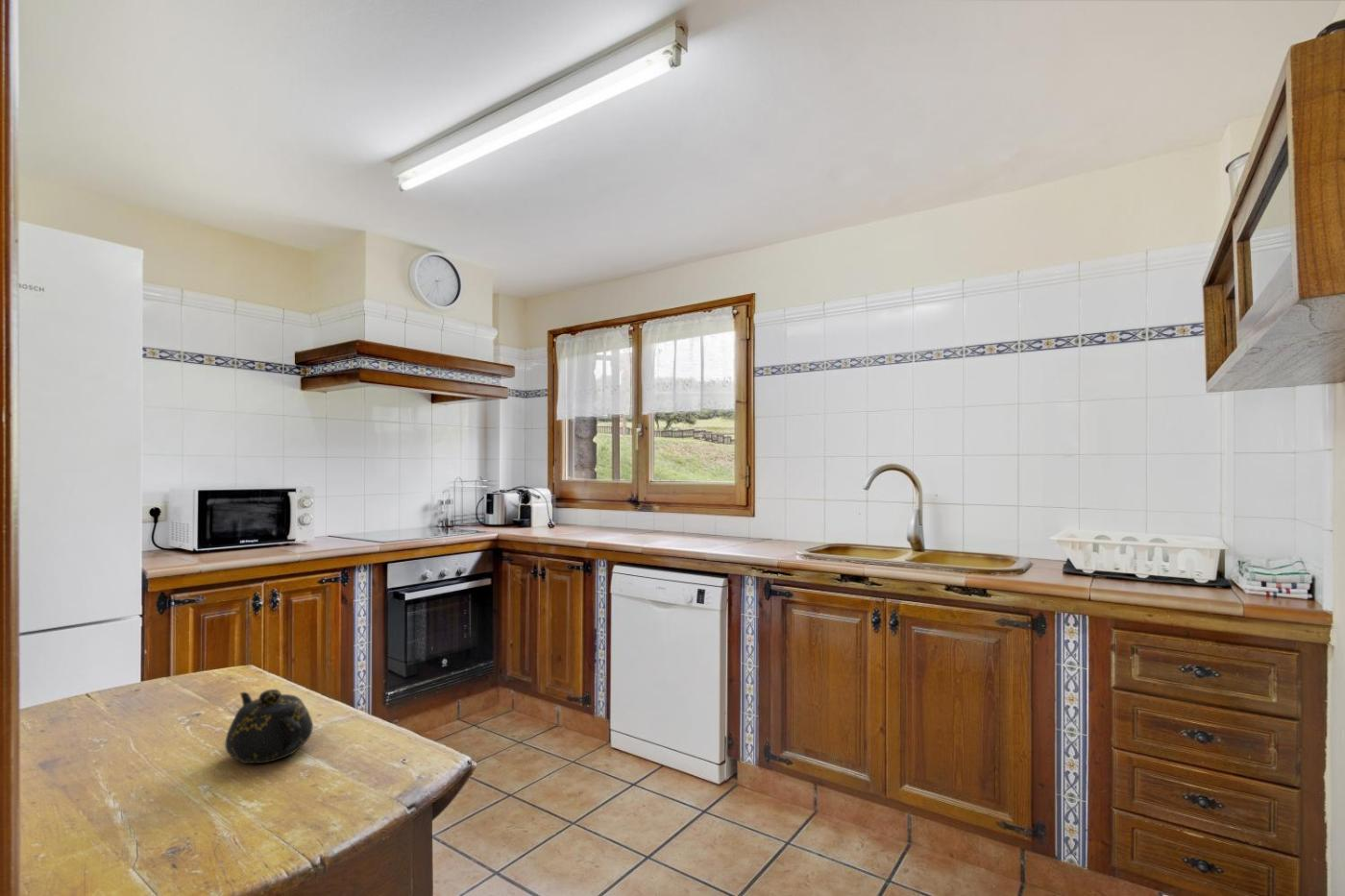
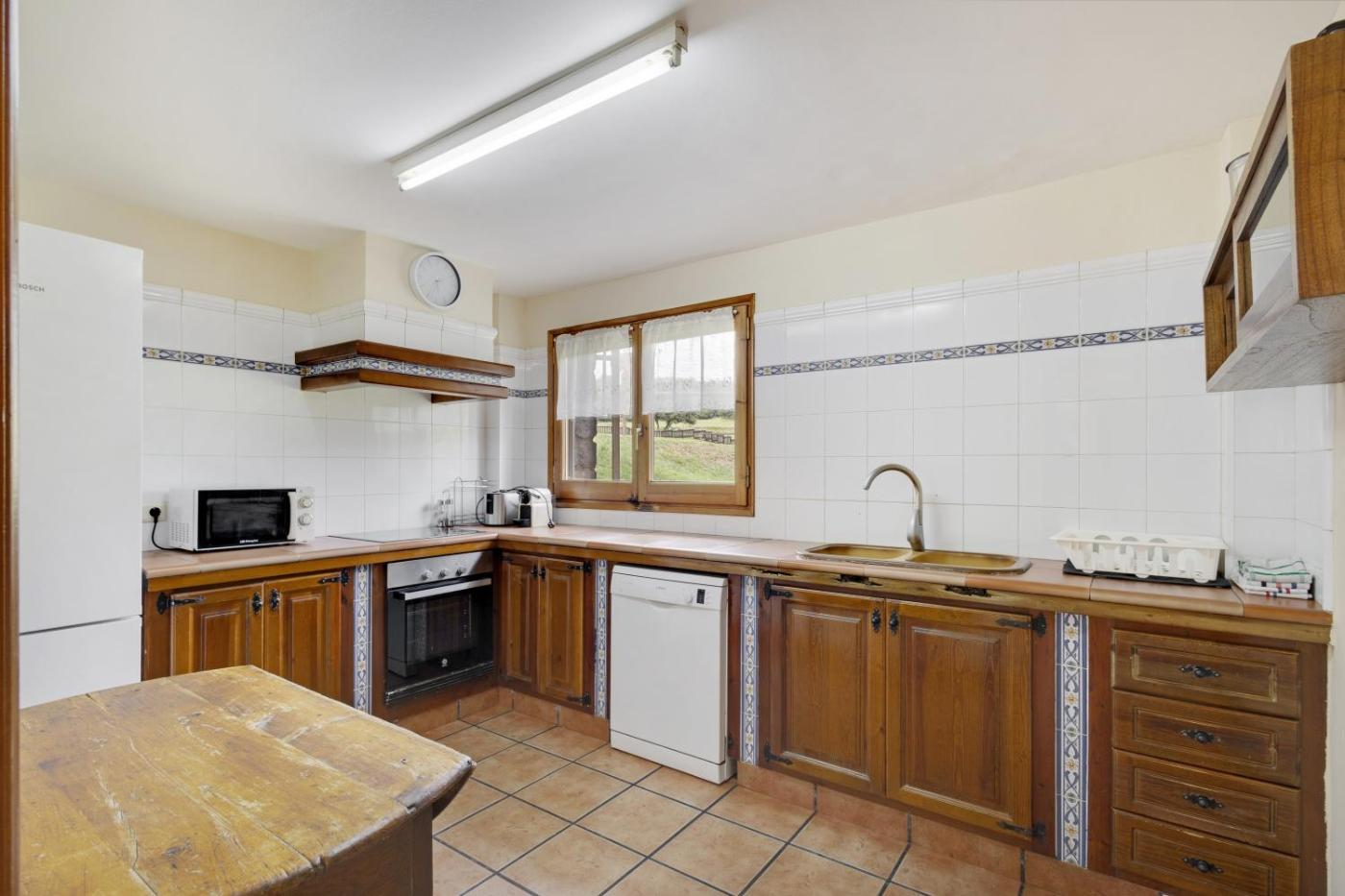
- teapot (268, 720)
